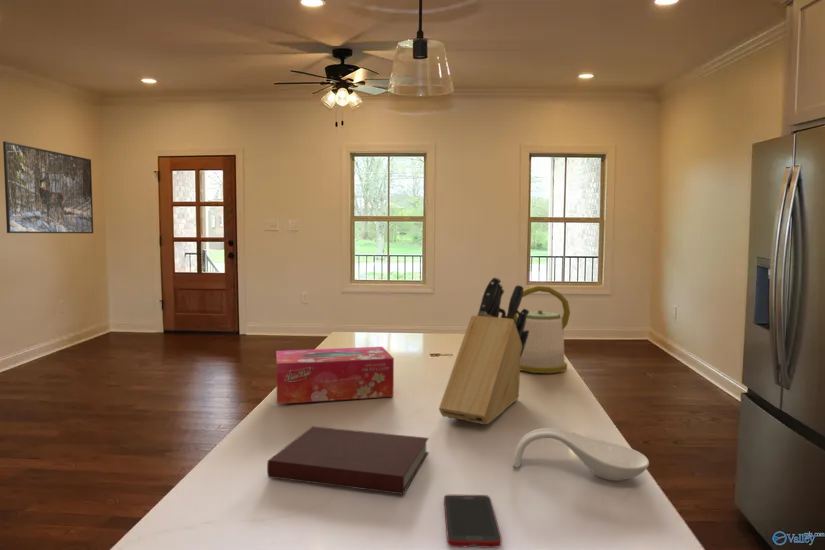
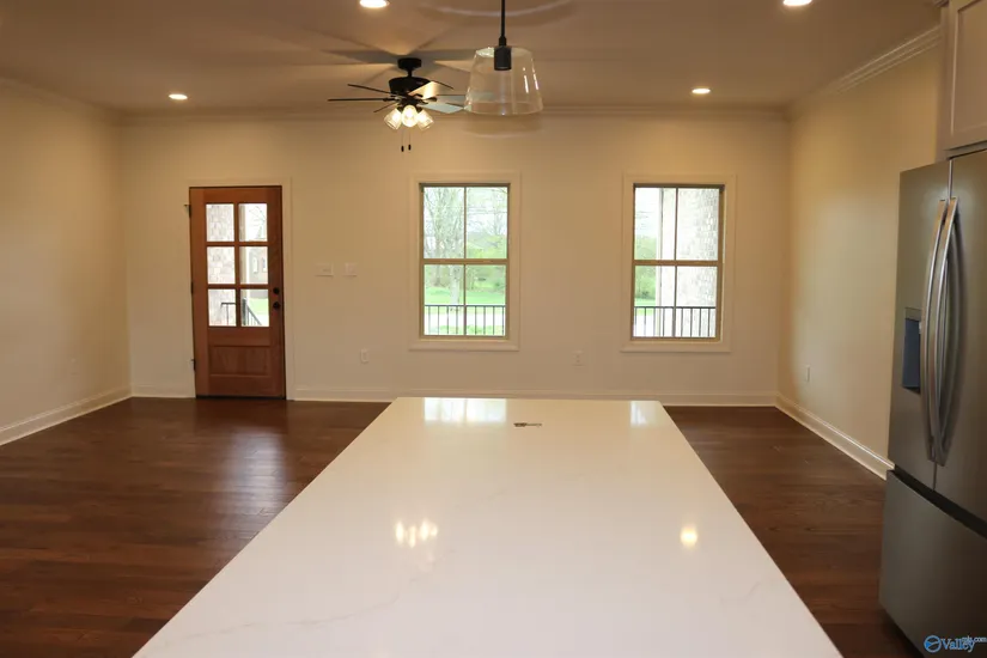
- tissue box (333, 373)
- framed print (53, 192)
- cell phone (470, 519)
- notebook (352, 456)
- spoon rest (580, 452)
- kettle (534, 326)
- knife block (489, 343)
